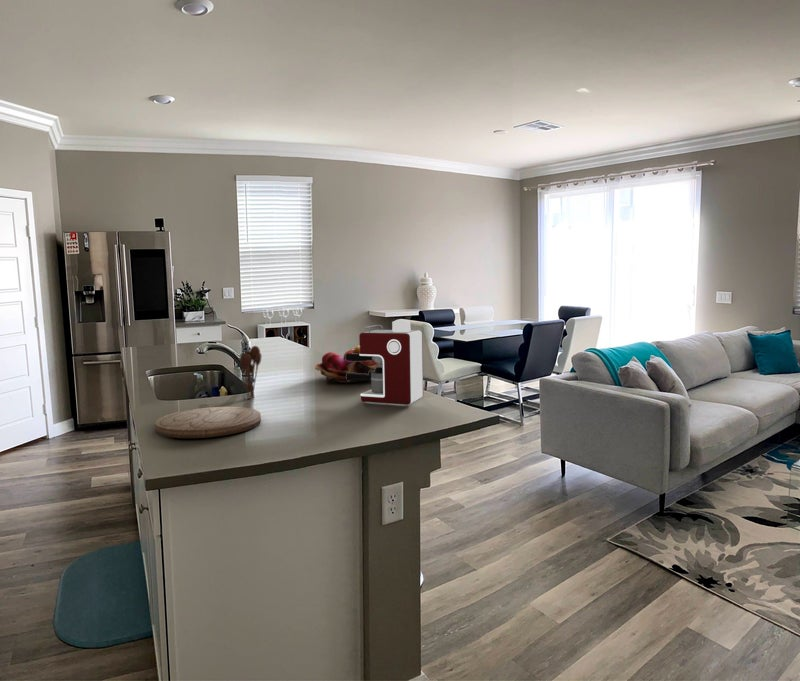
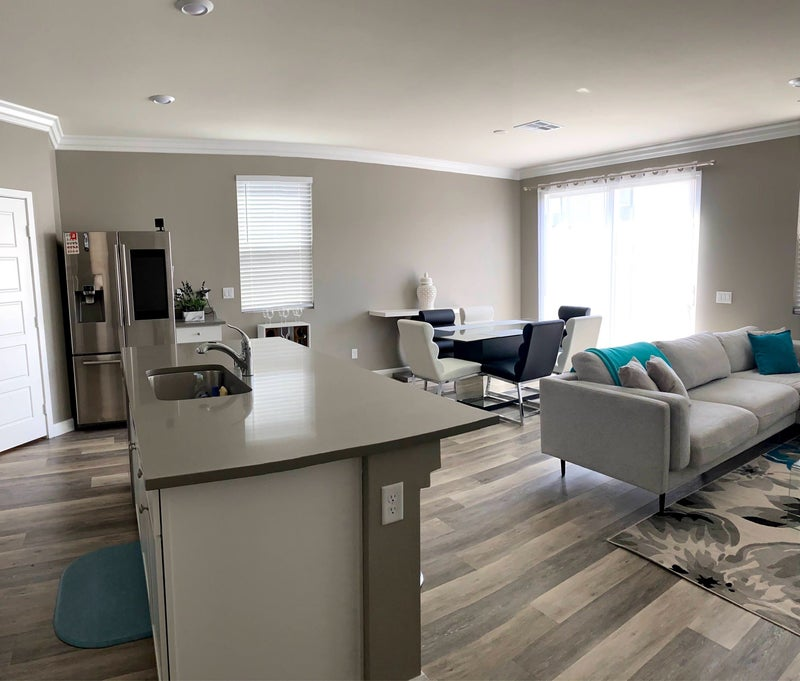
- fruit basket (357, 362)
- utensil holder (251, 372)
- cutting board (209, 421)
- coffee maker (380, 359)
